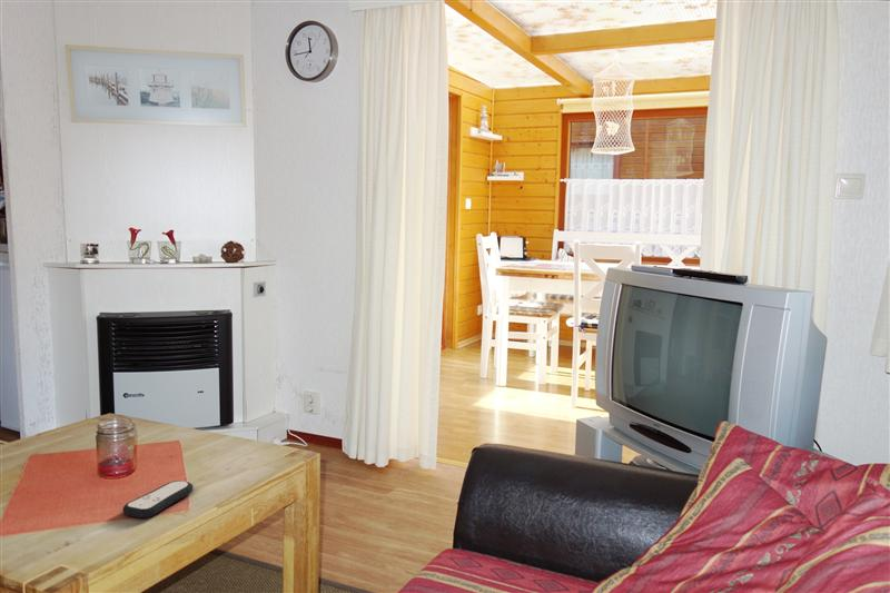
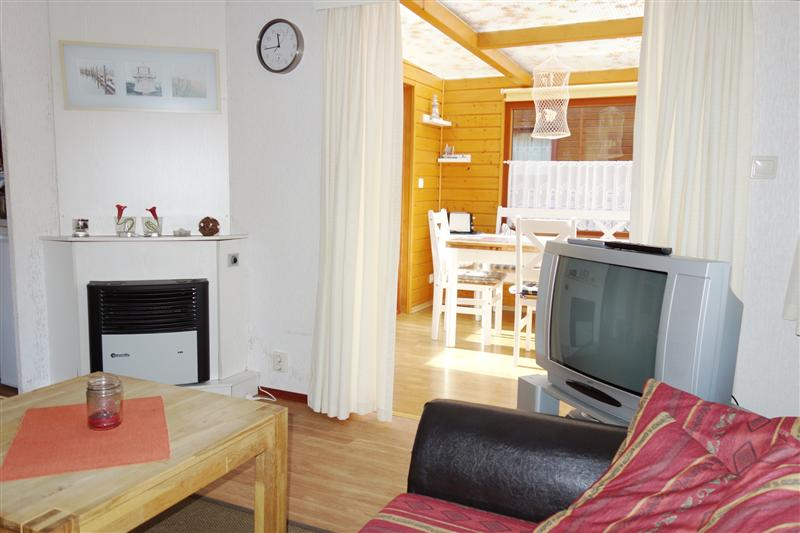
- remote control (160, 497)
